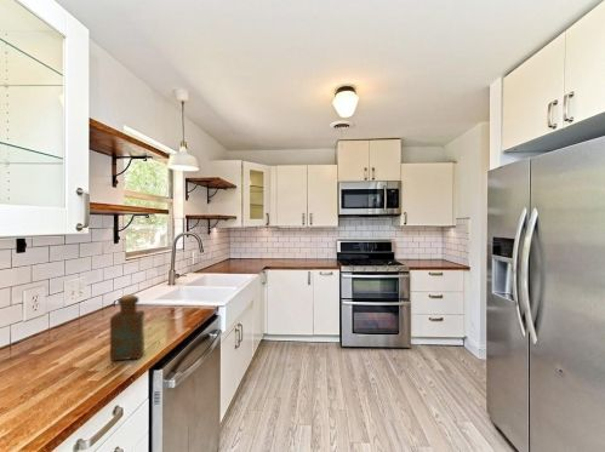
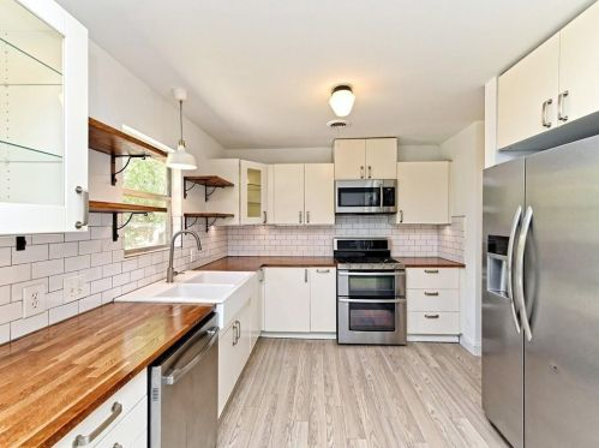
- bottle (127, 326)
